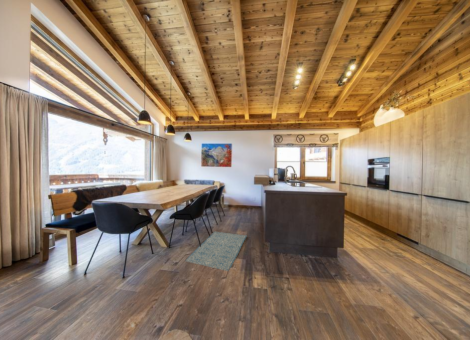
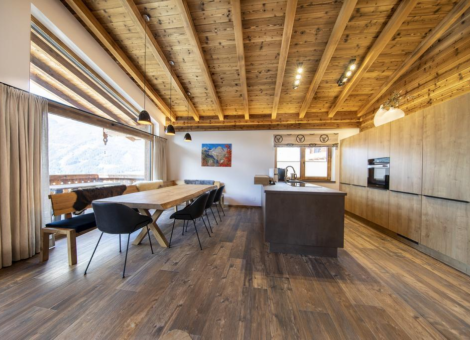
- rug (217, 250)
